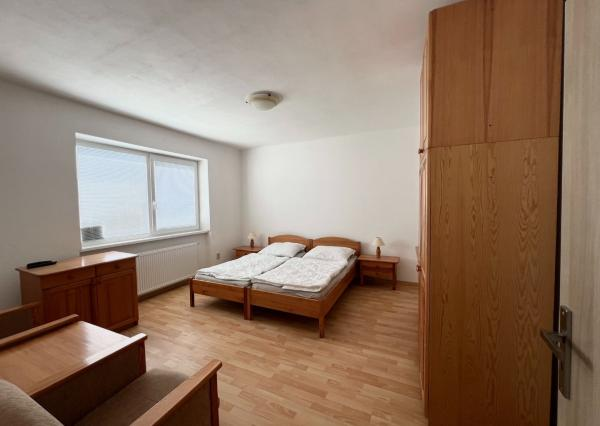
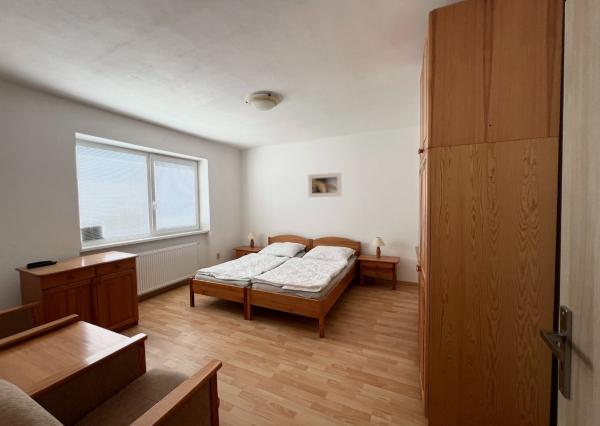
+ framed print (324, 185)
